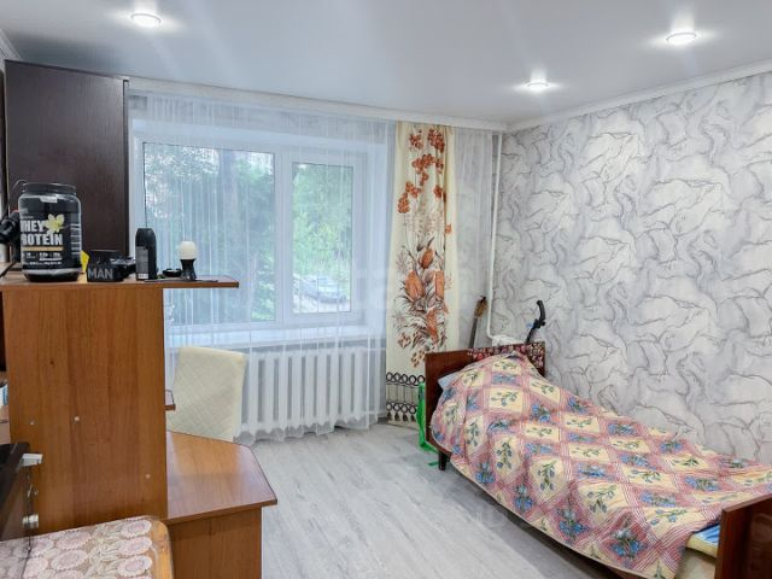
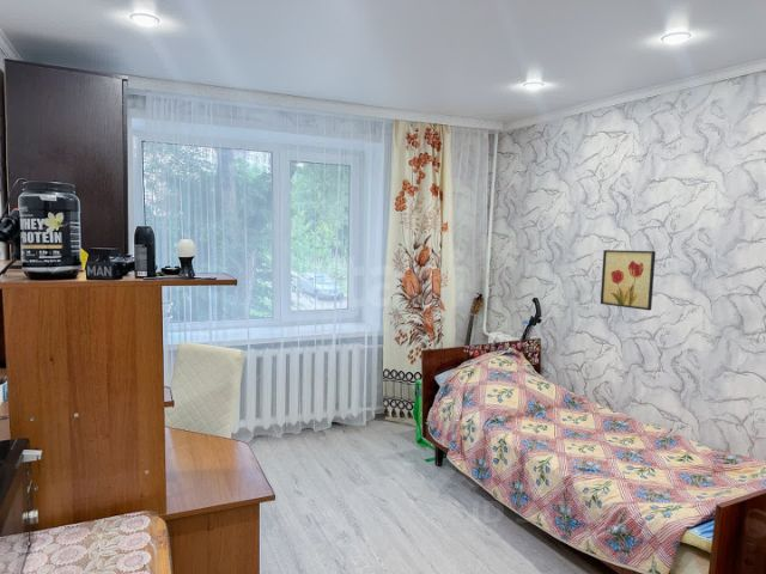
+ wall art (627, 279)
